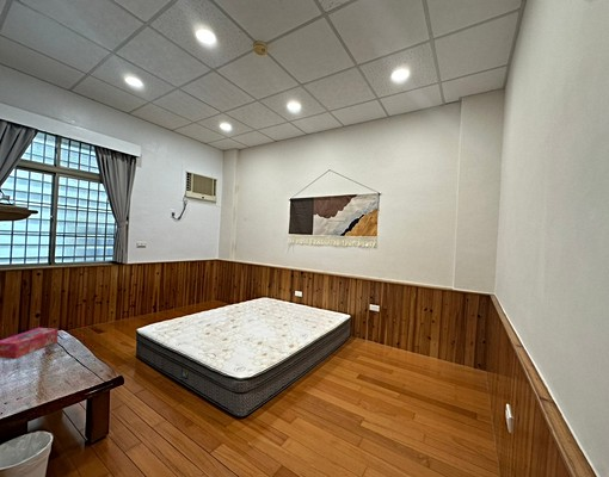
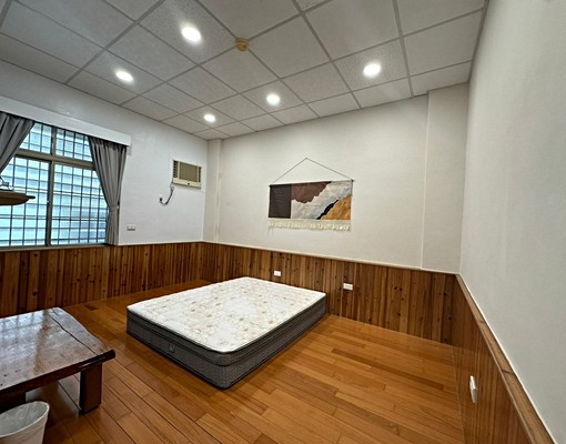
- tissue box (27, 341)
